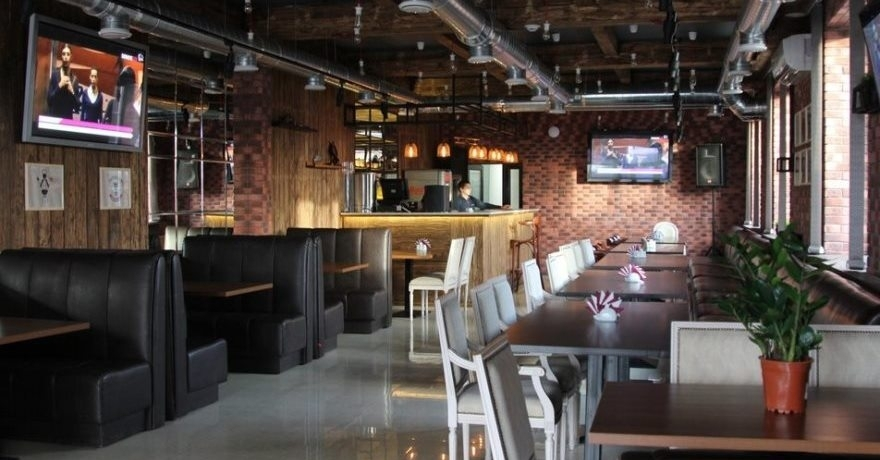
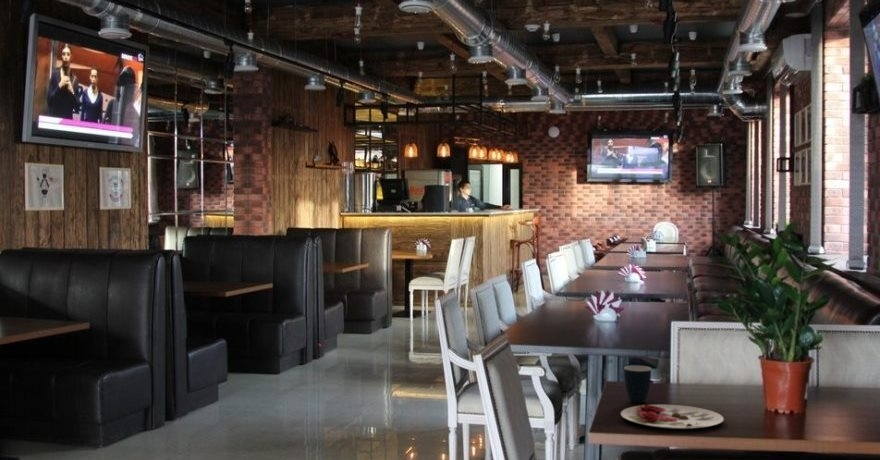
+ plate (671, 415)
+ mug (639, 383)
